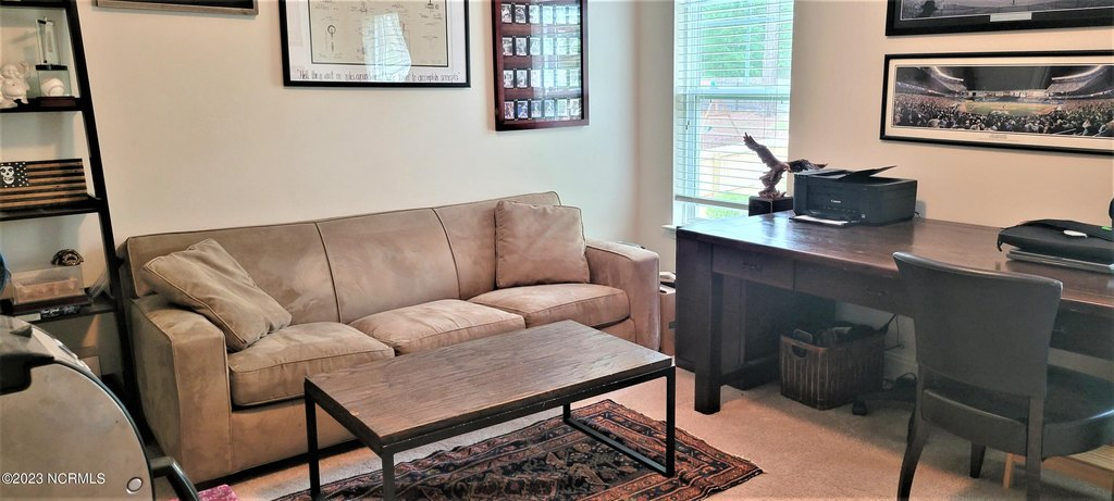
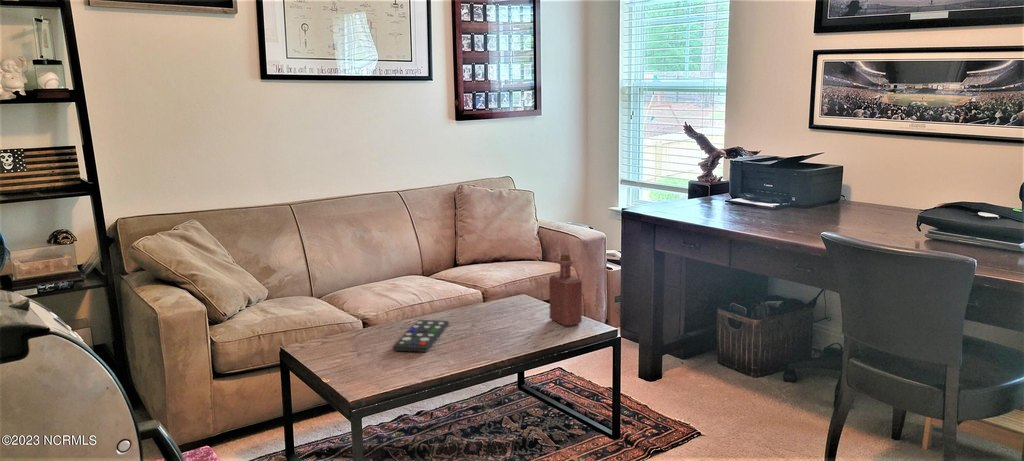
+ remote control (422, 334)
+ bottle (565, 288)
